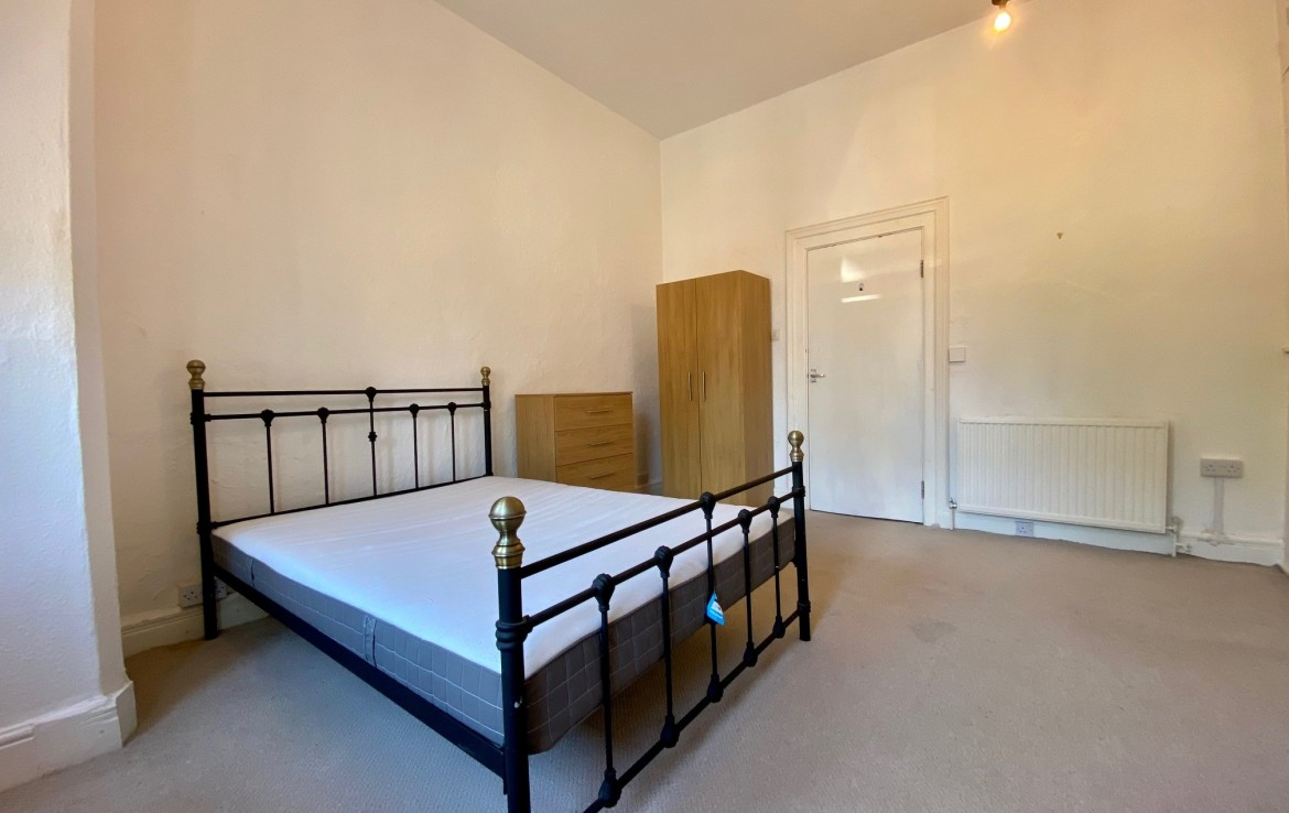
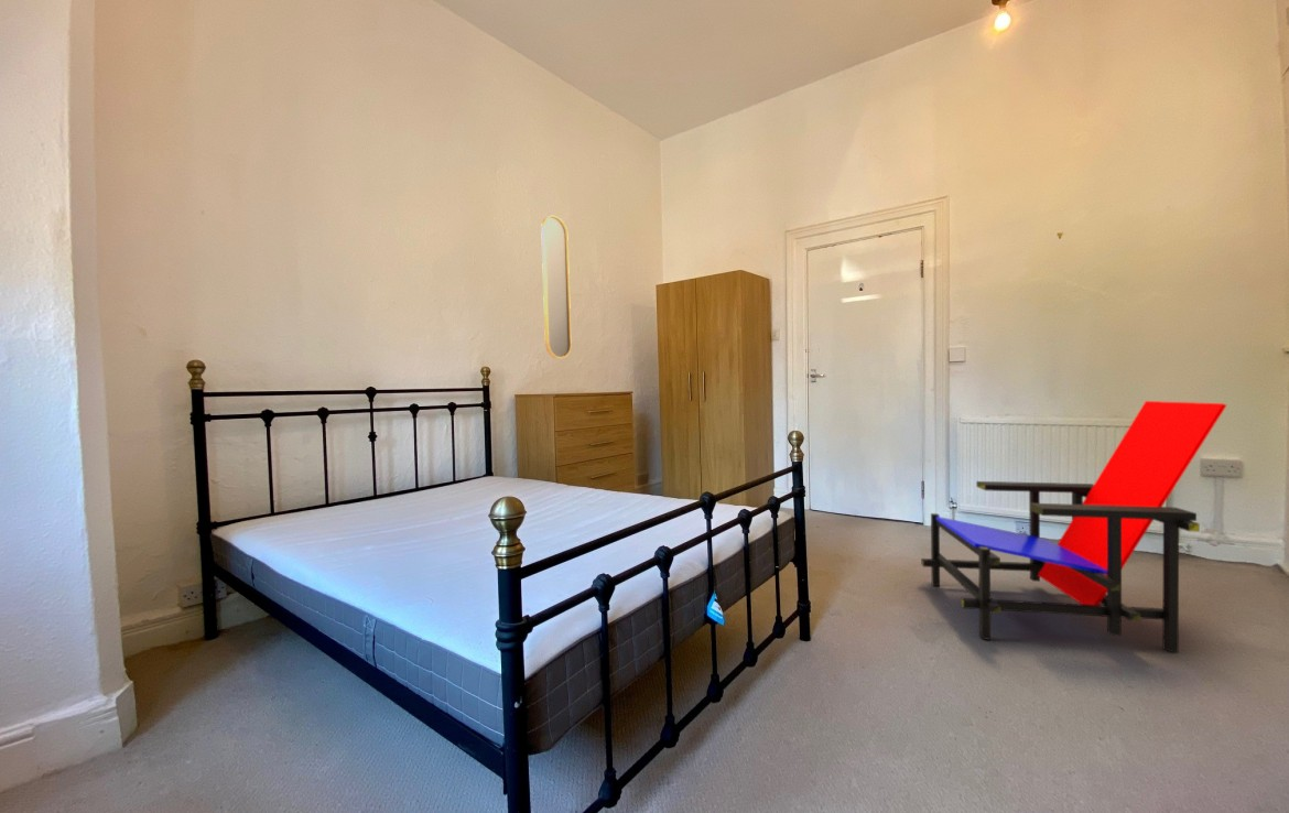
+ home mirror (556, 288)
+ armchair (1047, 508)
